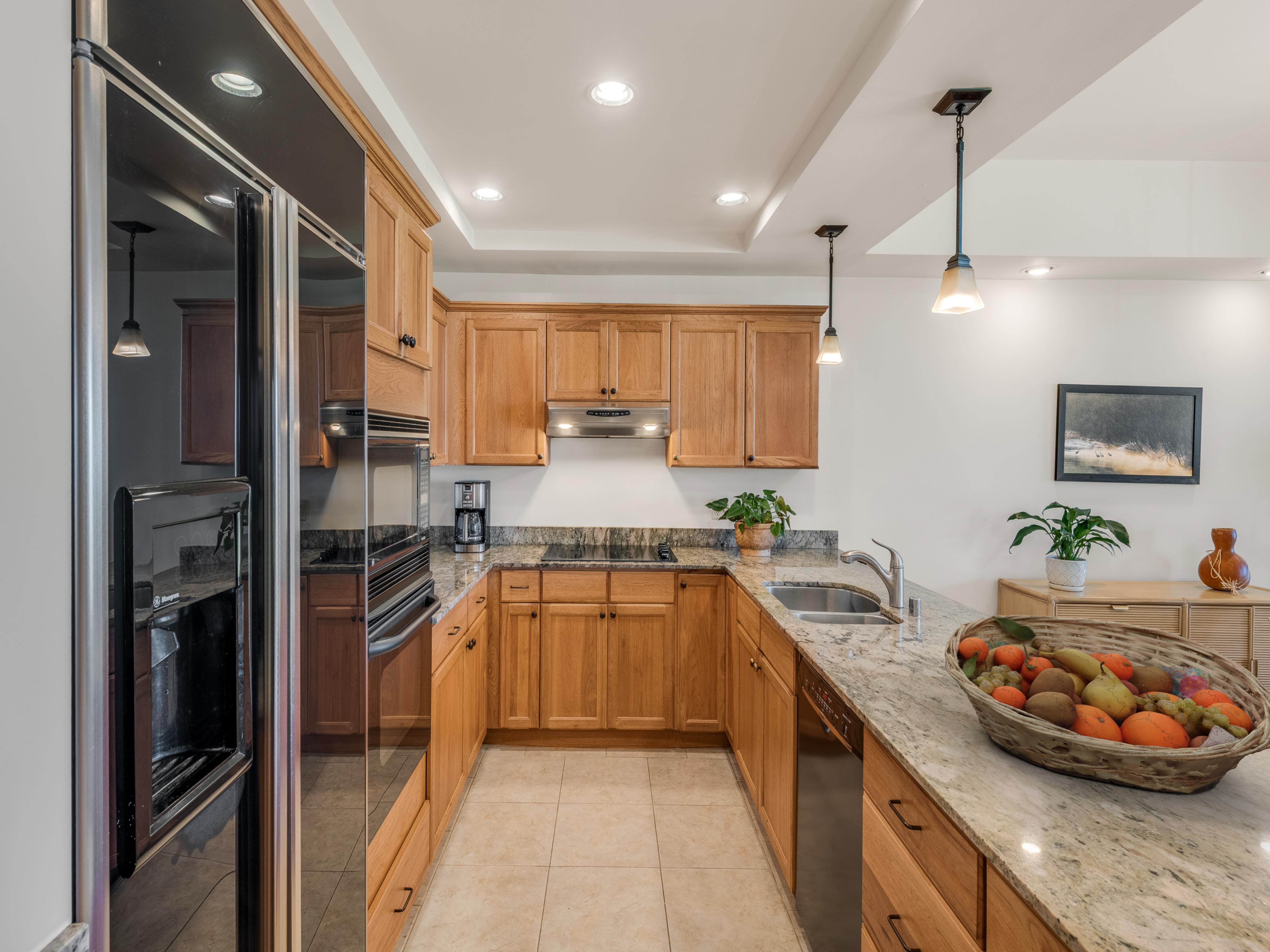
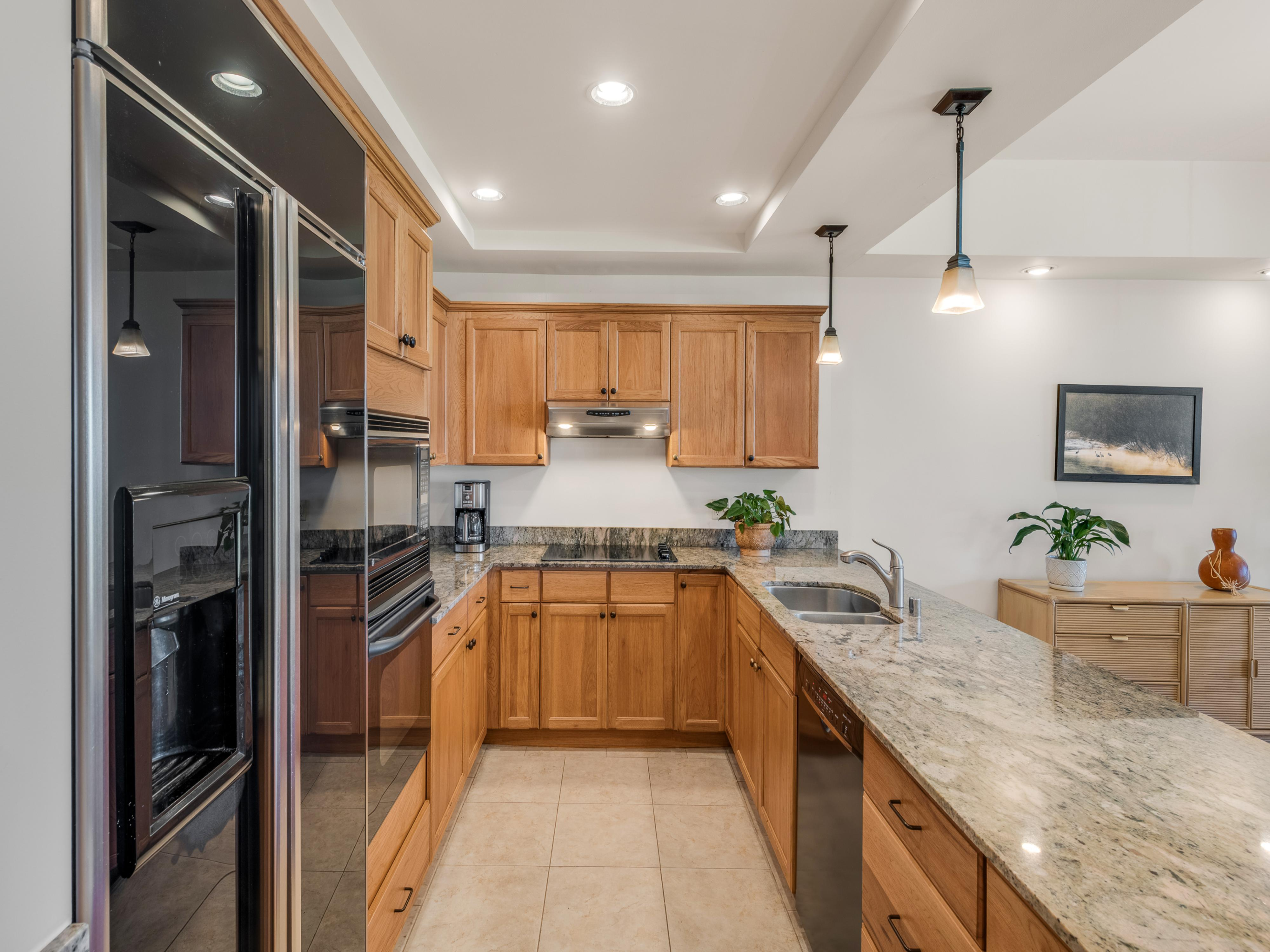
- fruit basket (1092, 692)
